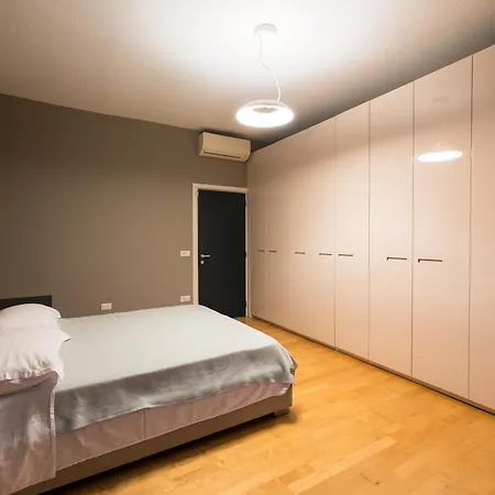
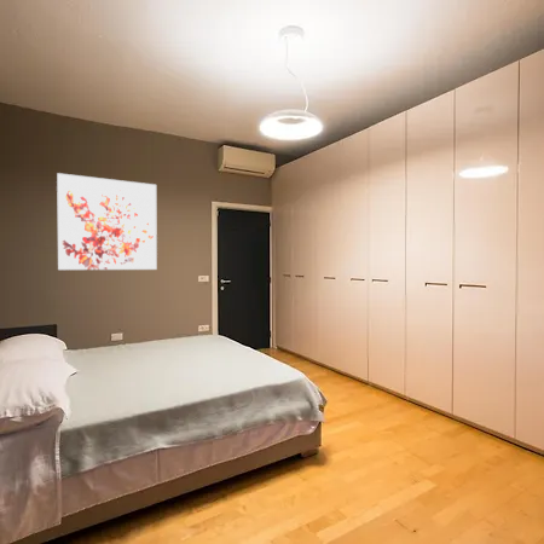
+ wall art (110, 224)
